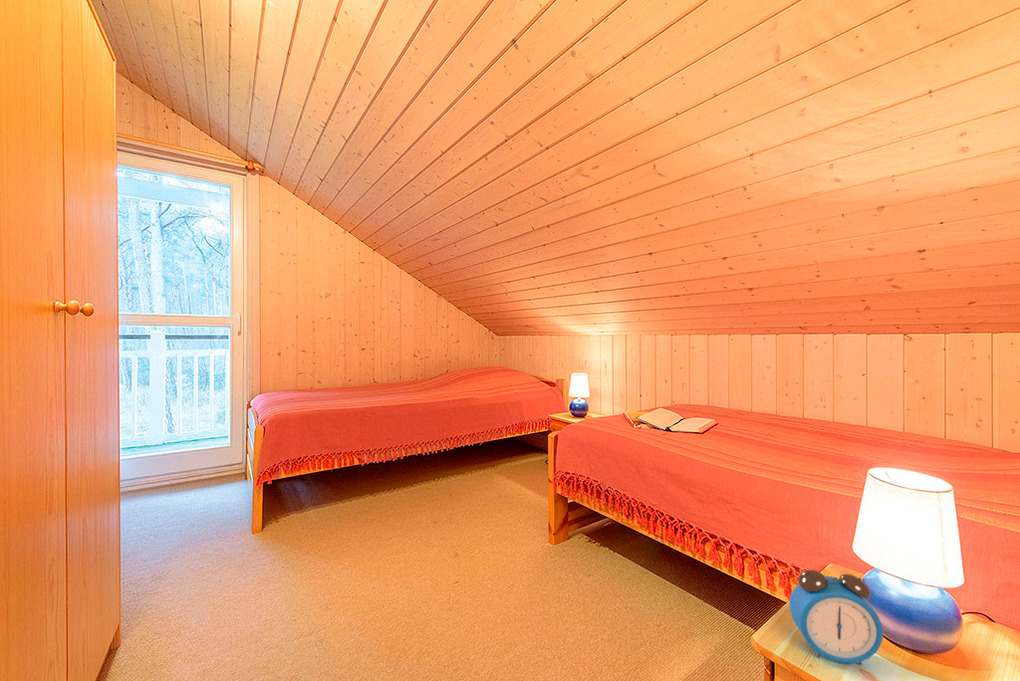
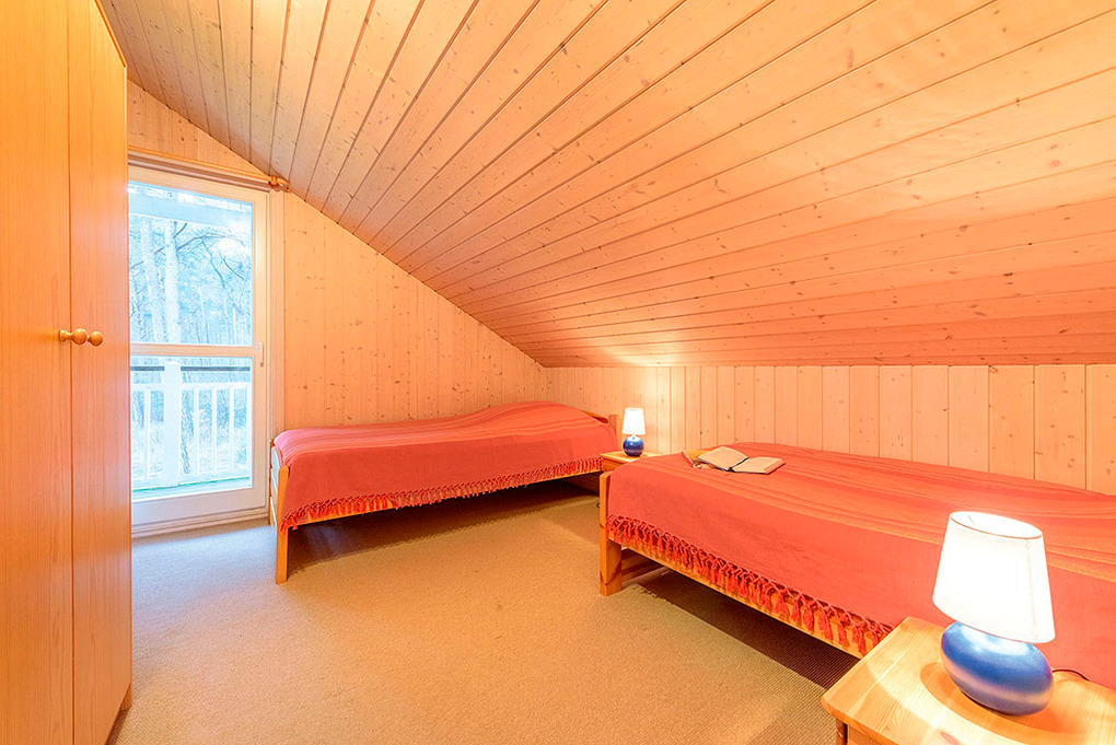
- alarm clock (833, 613)
